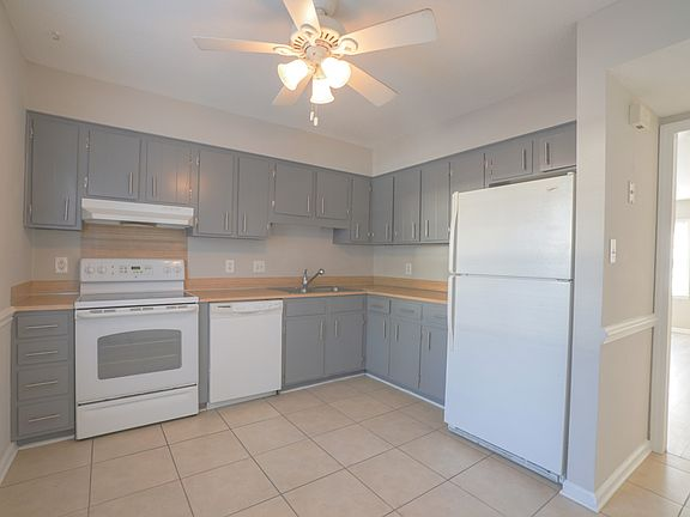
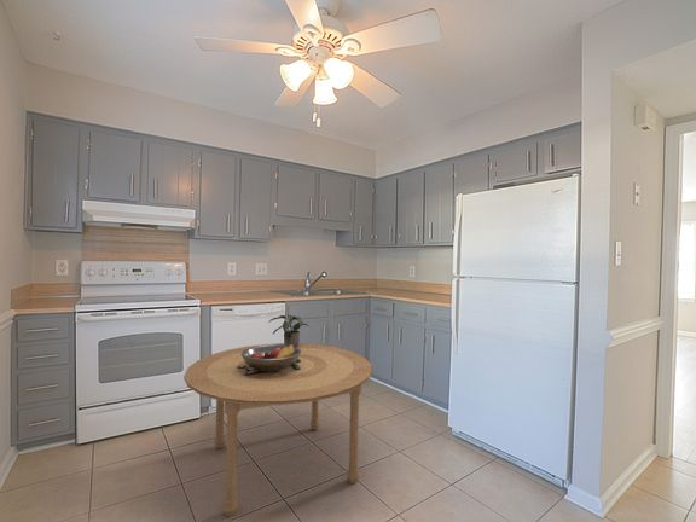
+ potted plant (289, 330)
+ fruit bowl (271, 358)
+ dining table (282, 404)
